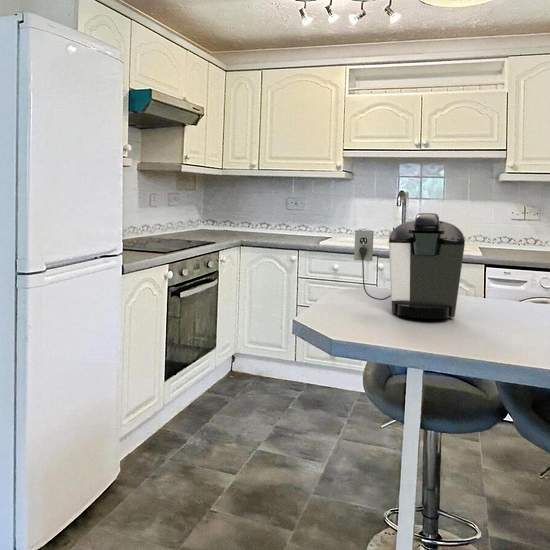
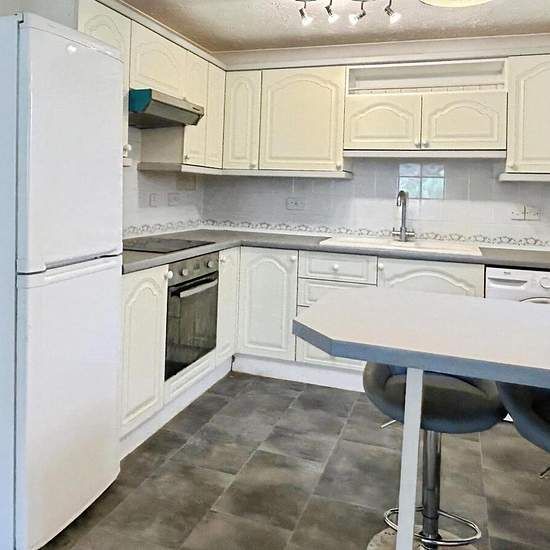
- coffee maker (404, 262)
